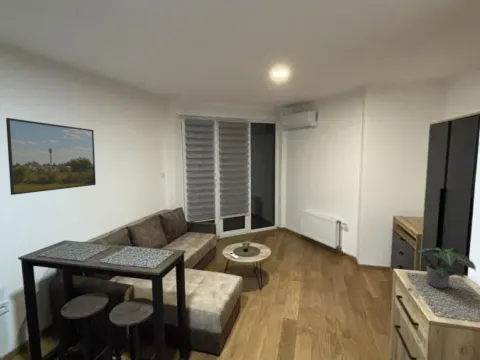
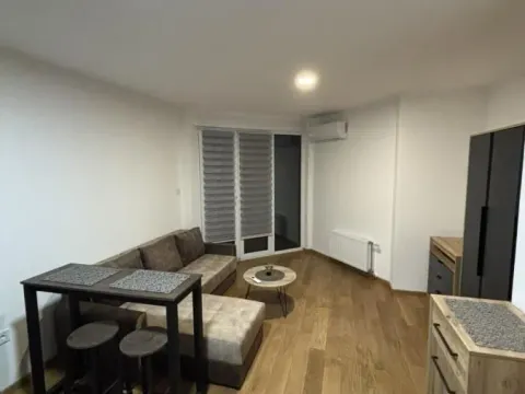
- potted plant (443, 267)
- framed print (58, 157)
